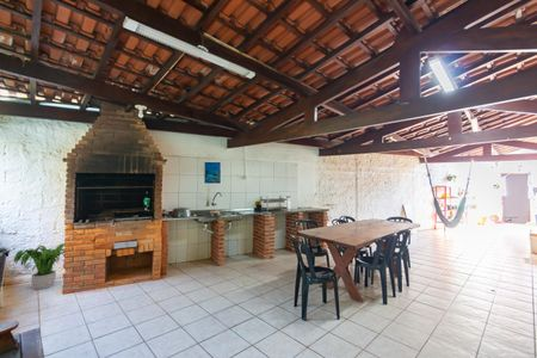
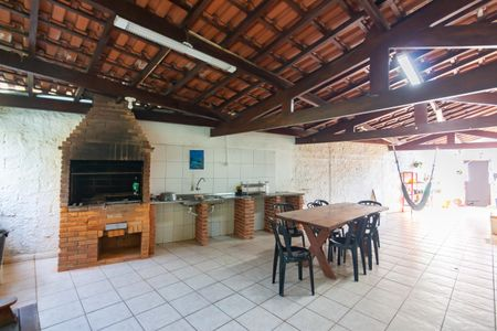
- potted plant (47, 265)
